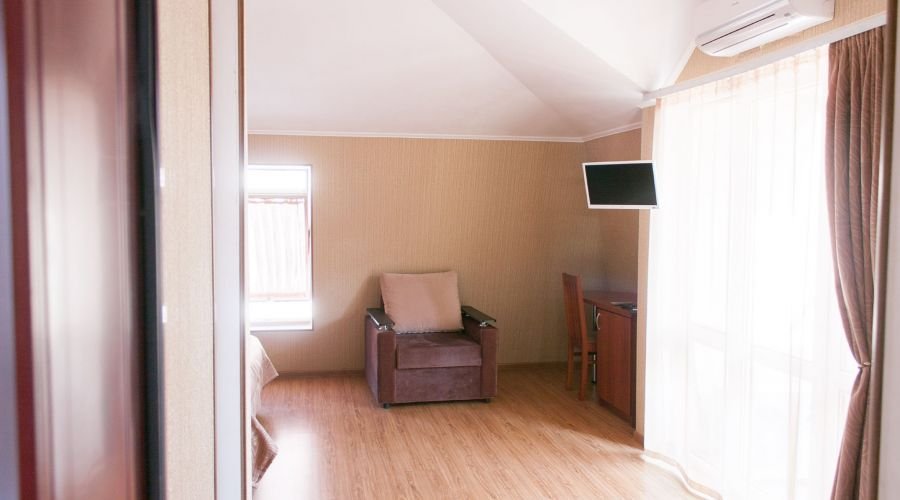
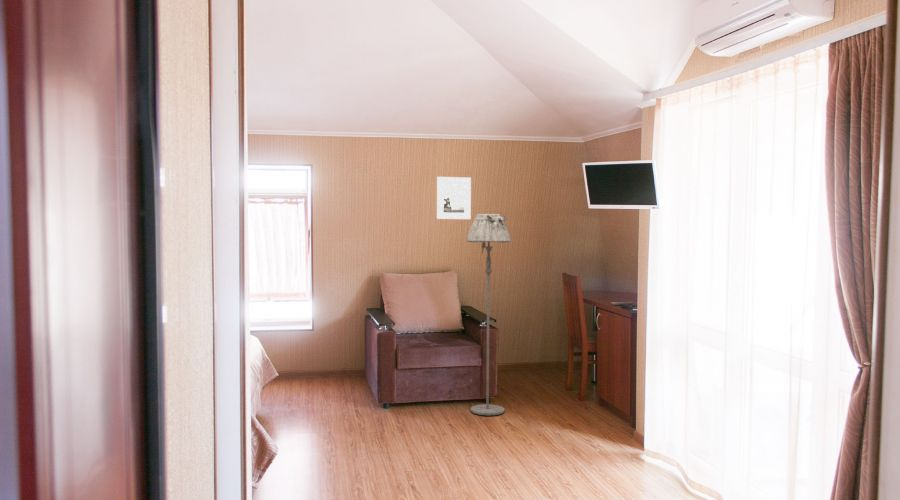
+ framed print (453, 198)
+ floor lamp (487, 312)
